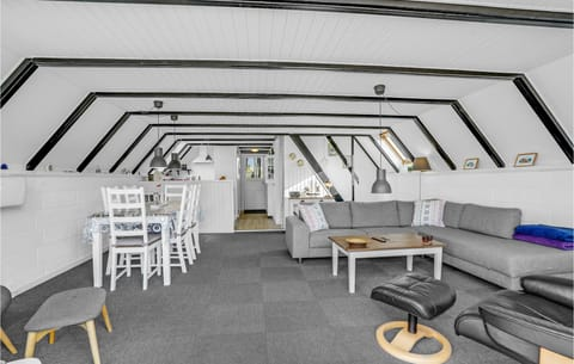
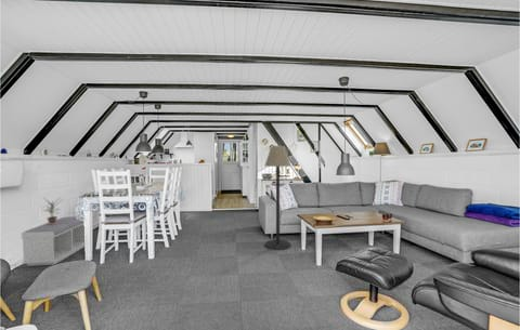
+ bench (60, 238)
+ floor lamp (277, 196)
+ potted plant (52, 210)
